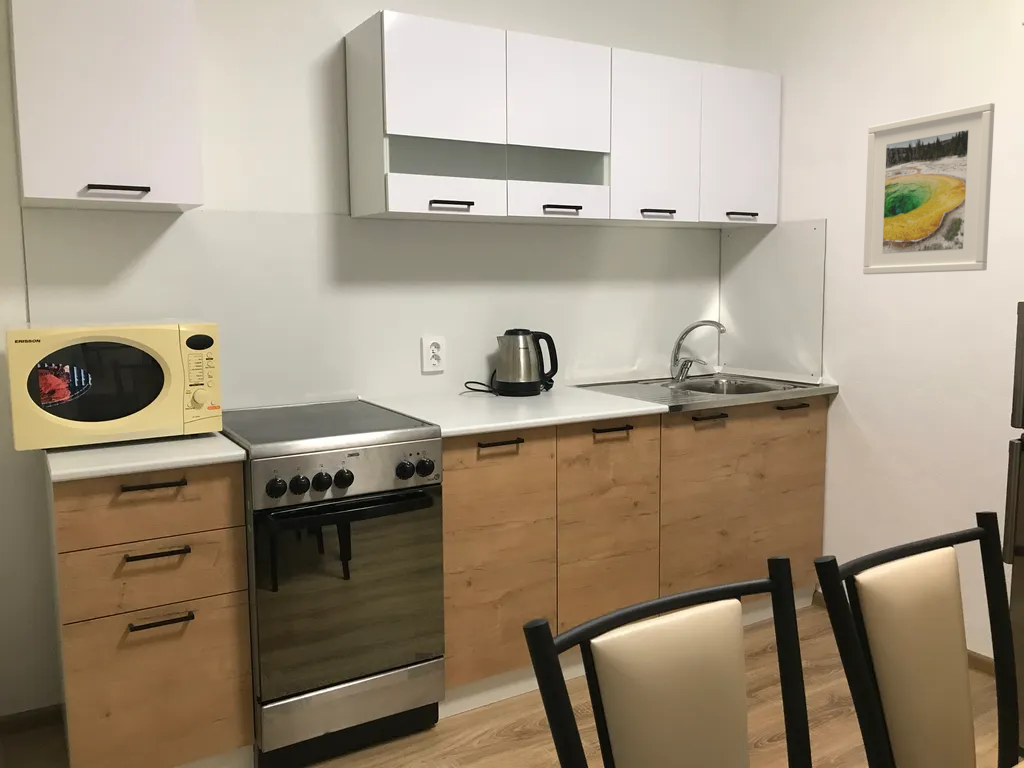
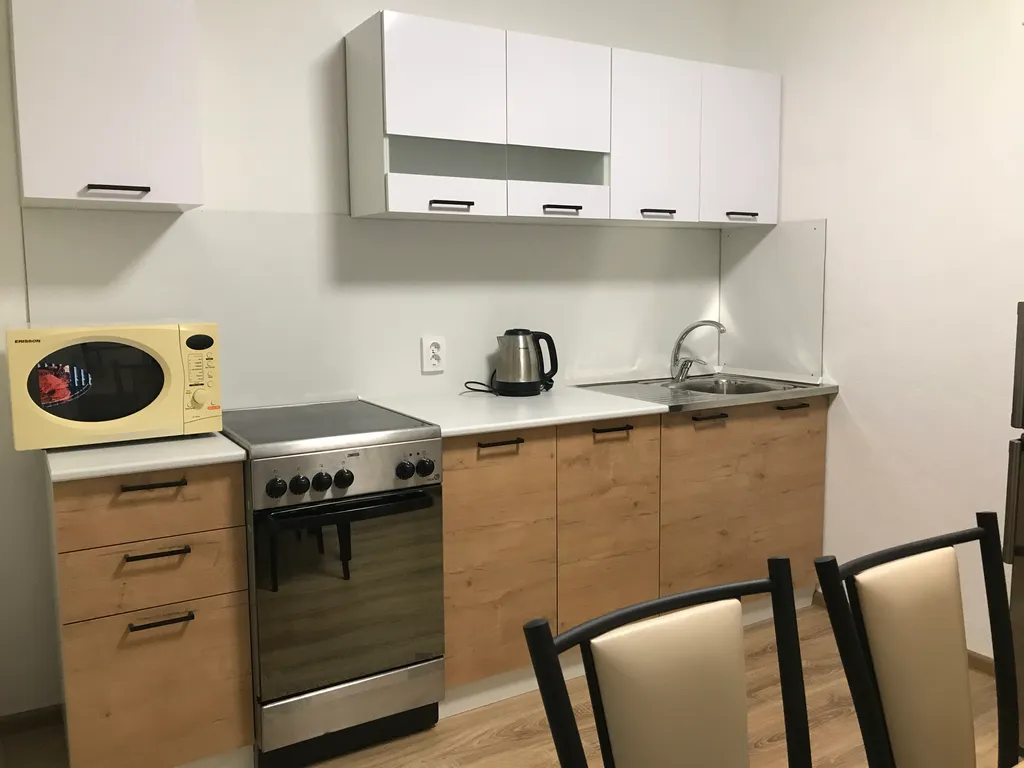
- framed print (924, 194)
